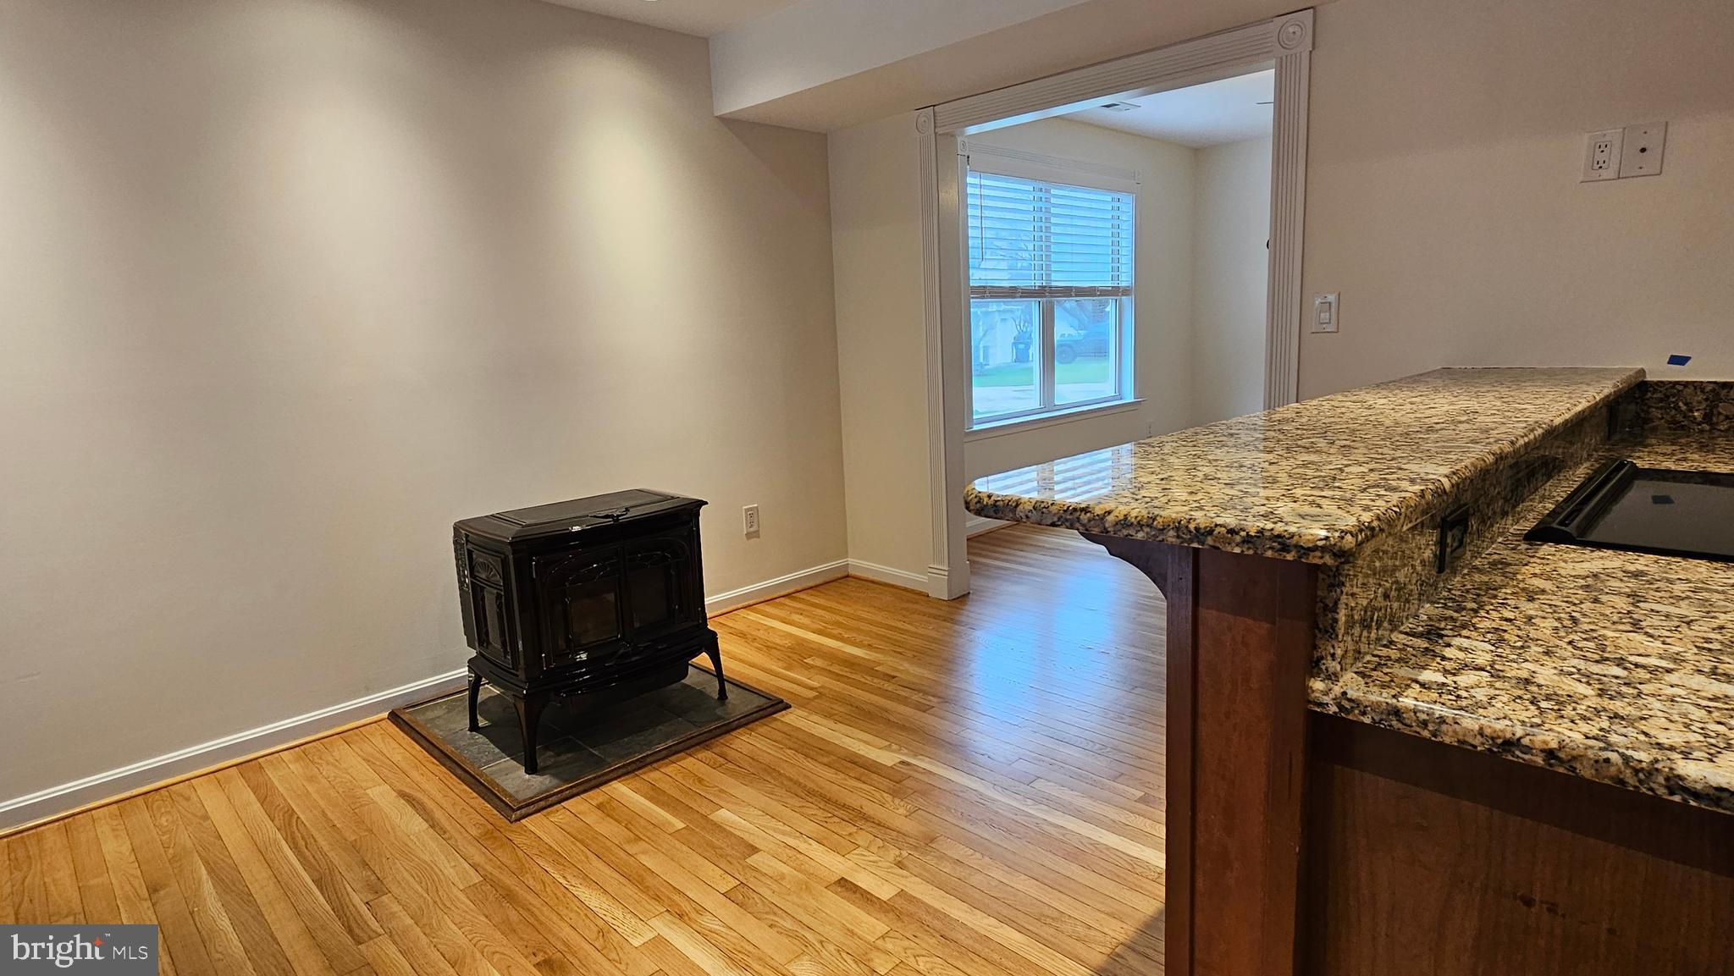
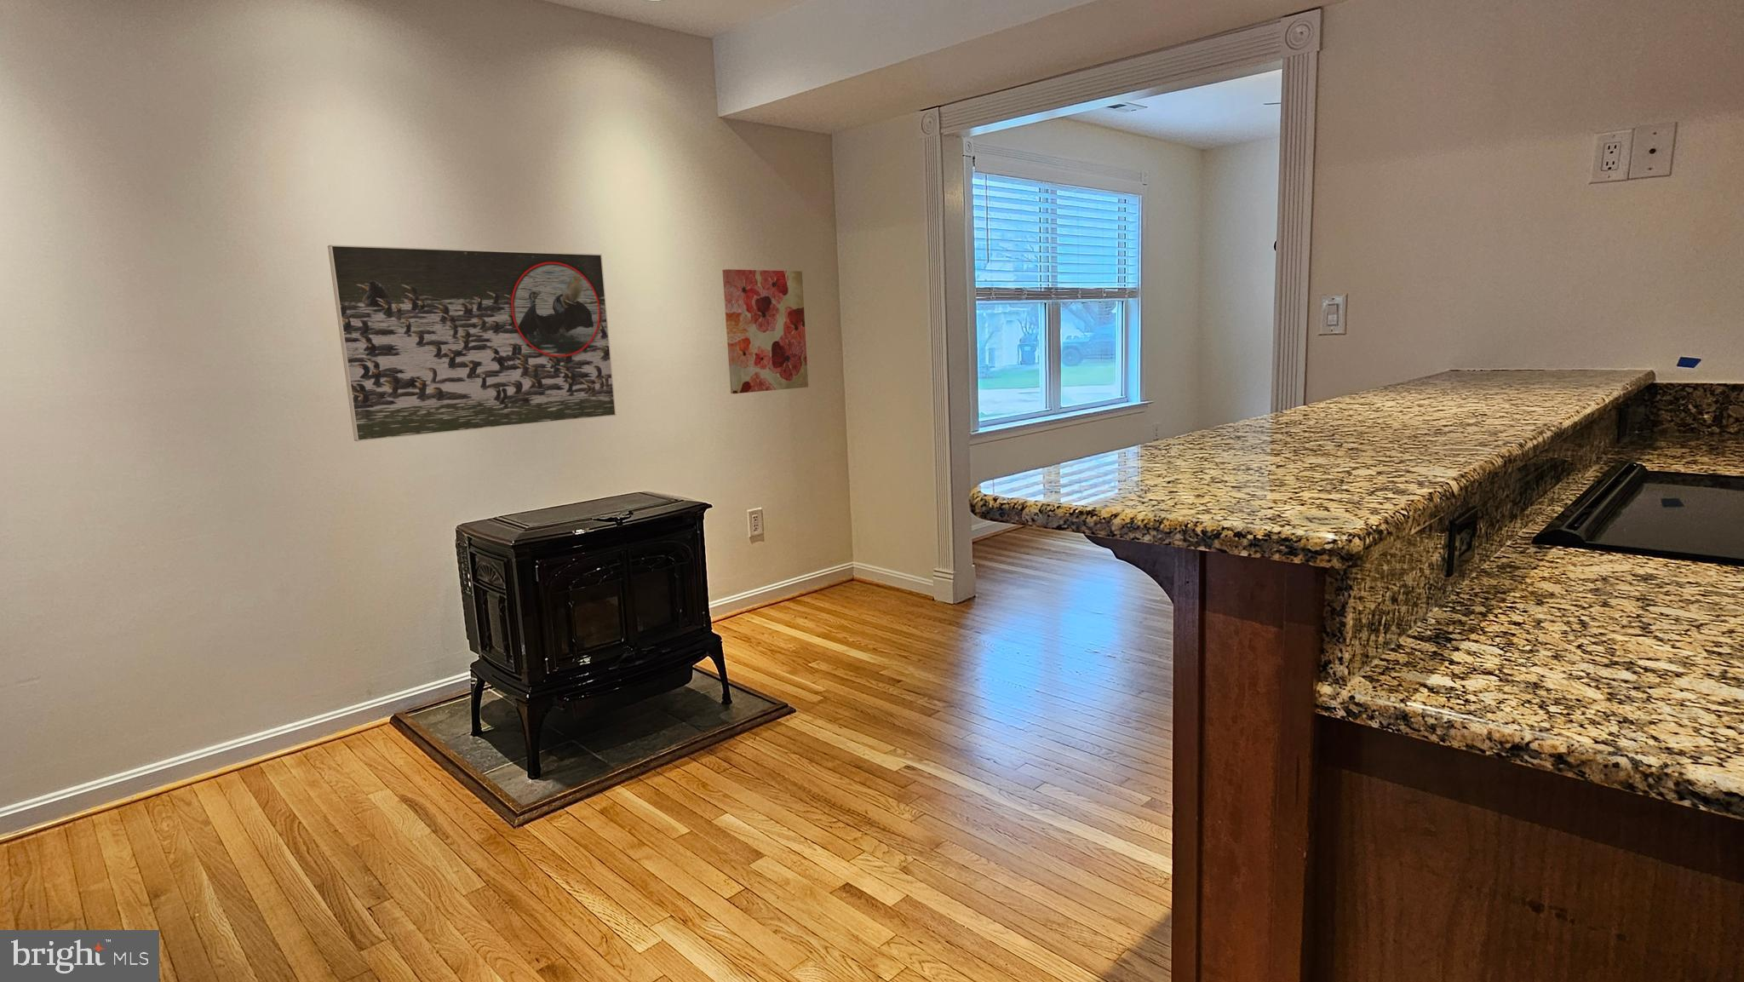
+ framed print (488, 340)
+ wall art (767, 331)
